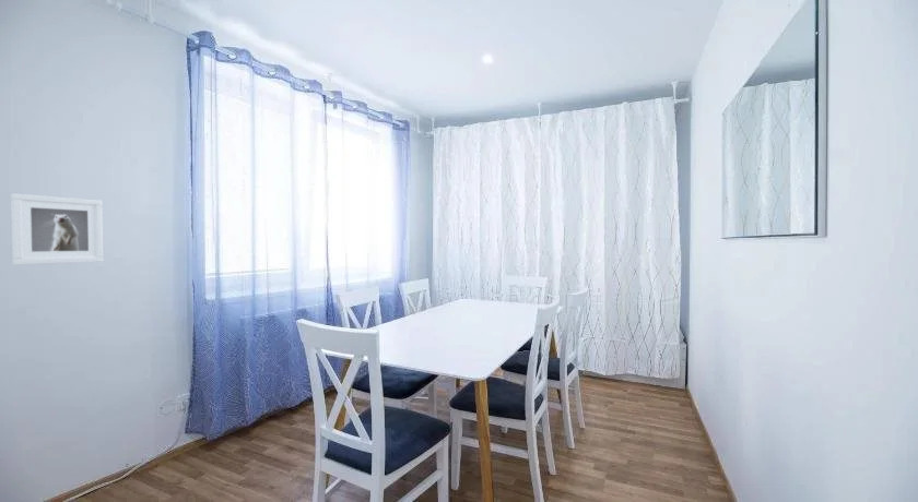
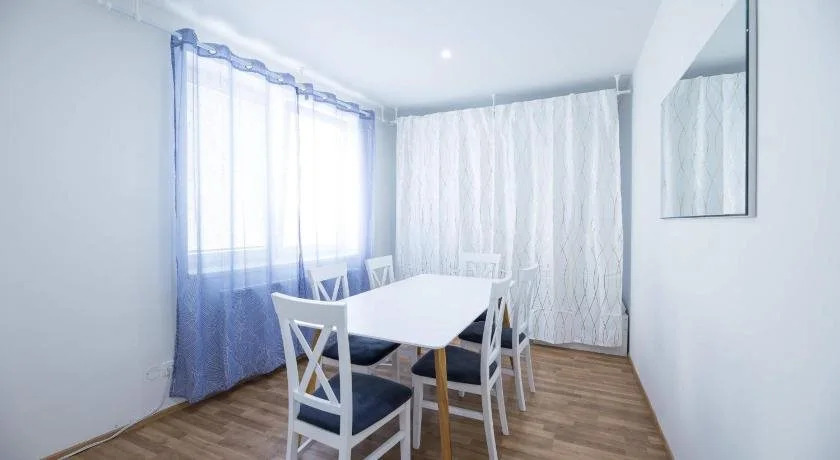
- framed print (60, 229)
